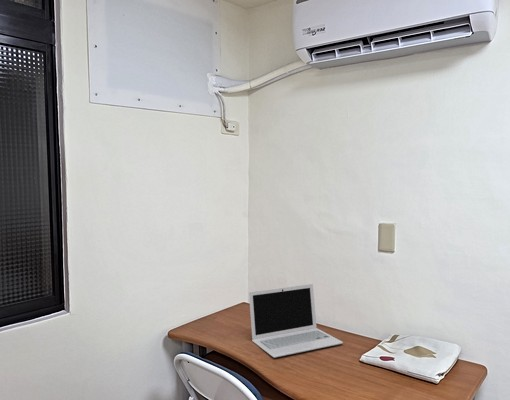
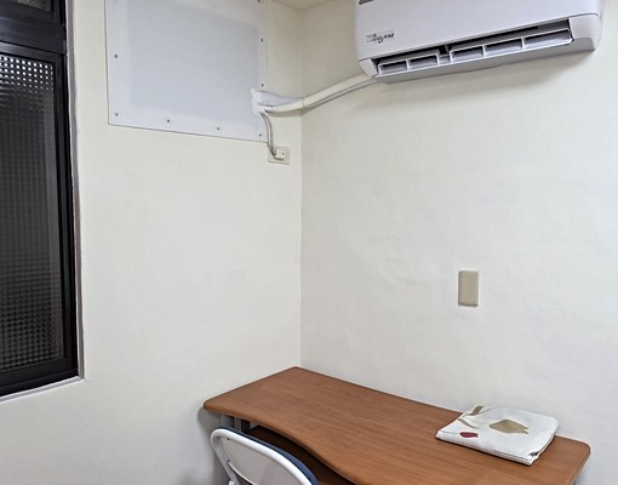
- laptop (295, 317)
